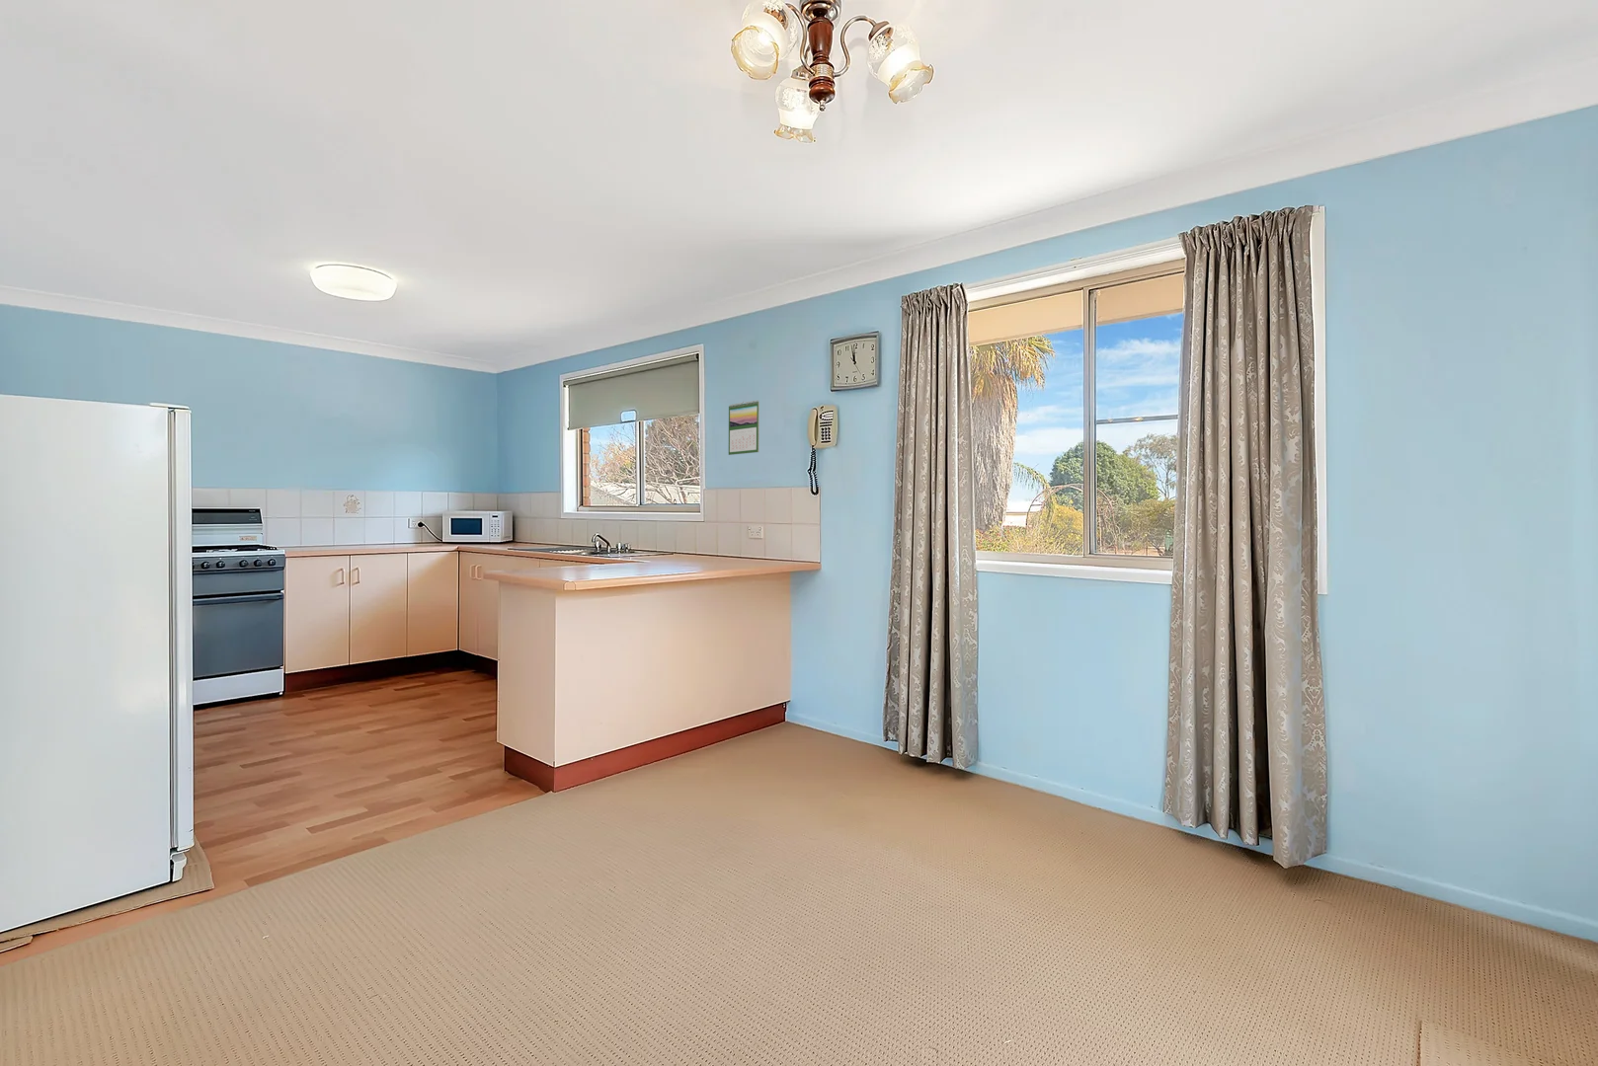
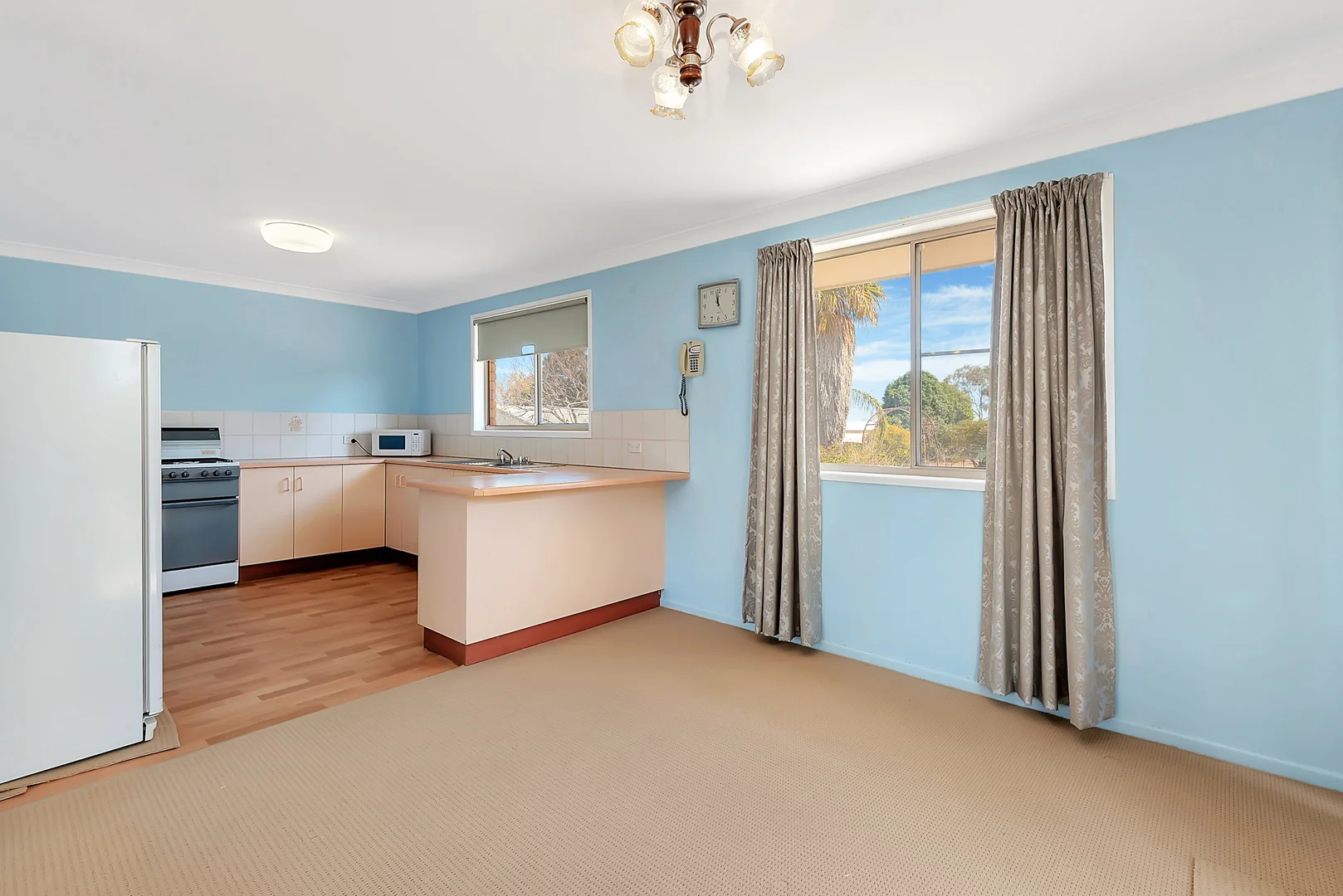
- calendar (742, 427)
